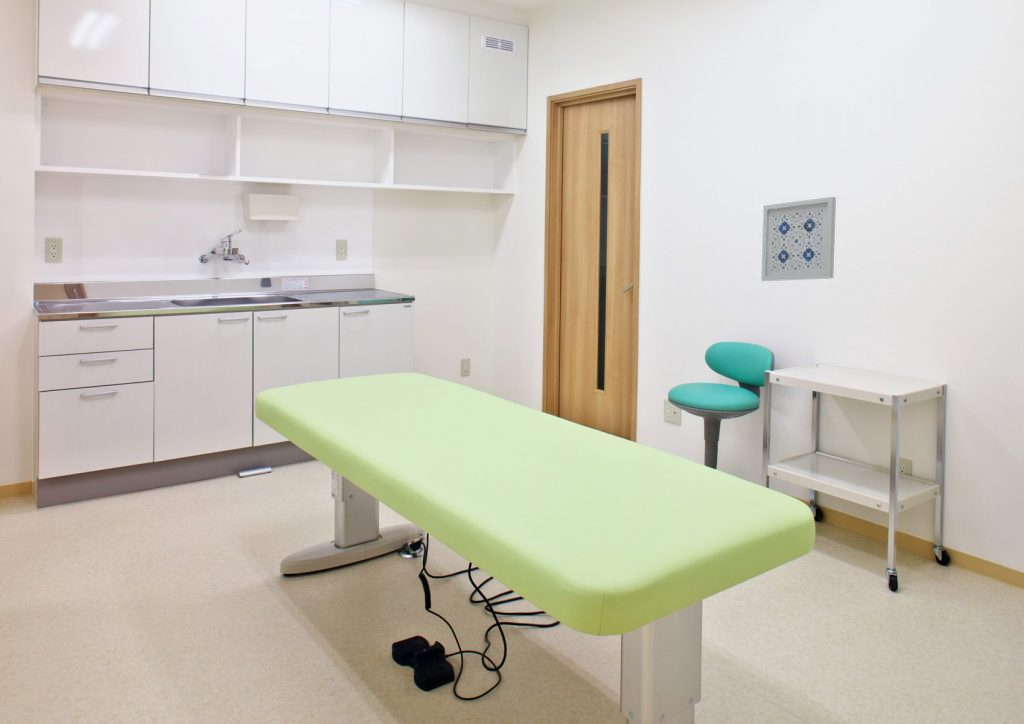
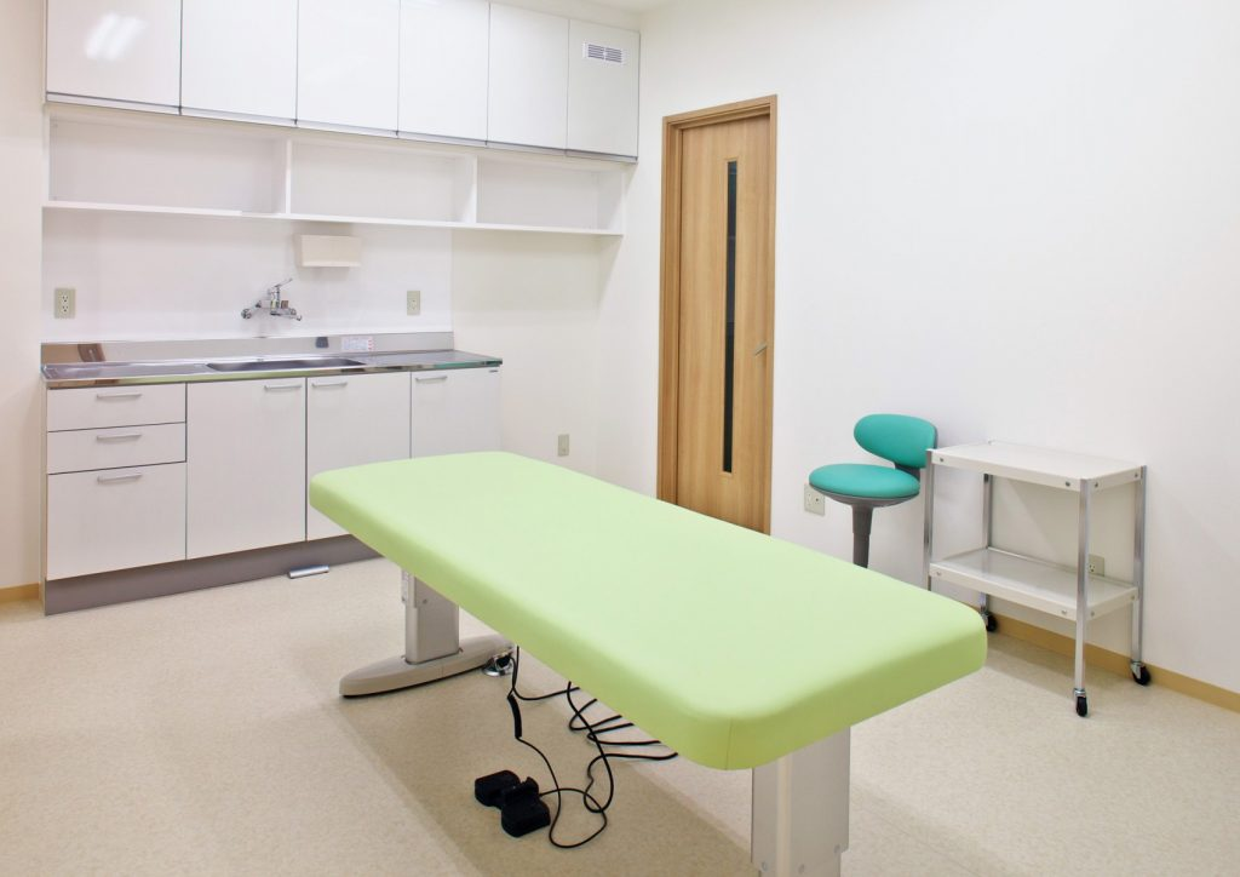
- wall art (797, 240)
